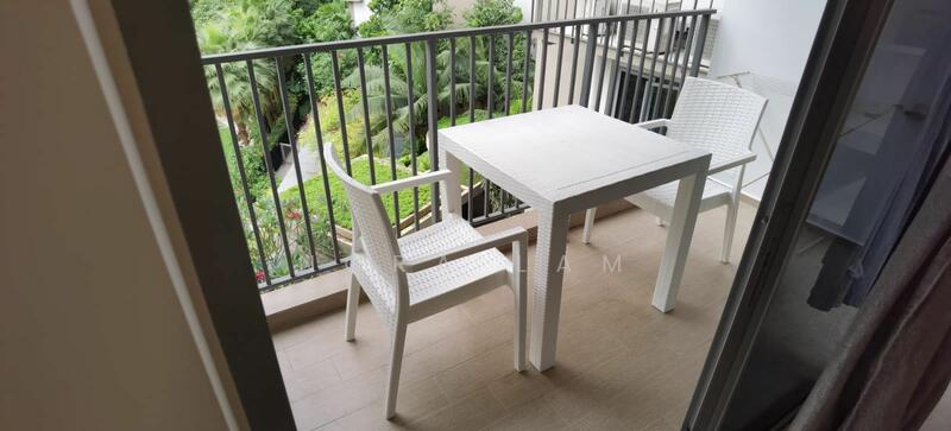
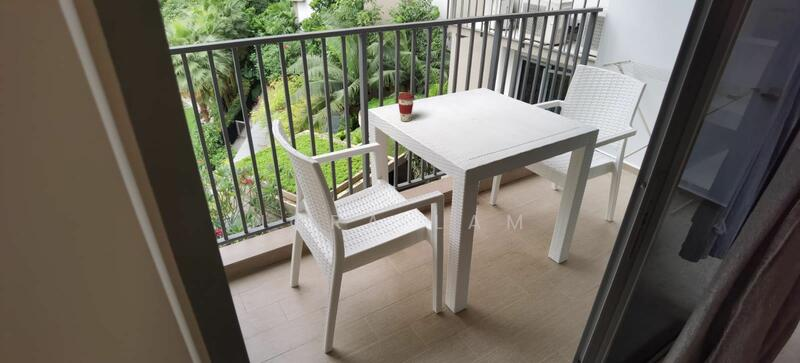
+ coffee cup (405, 107)
